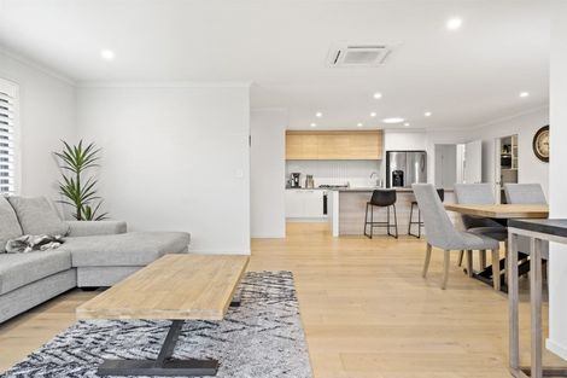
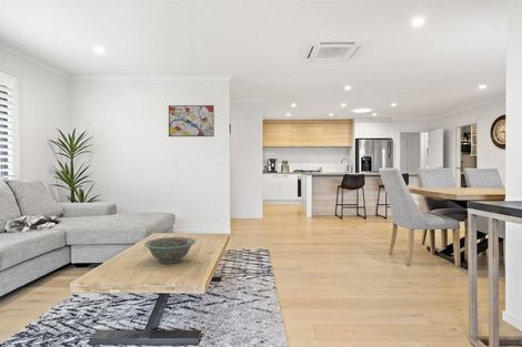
+ wall art (191, 121)
+ decorative bowl (170, 251)
